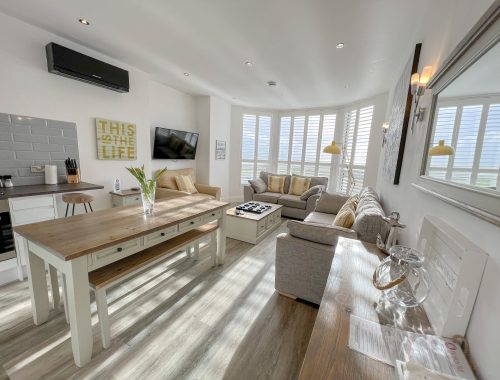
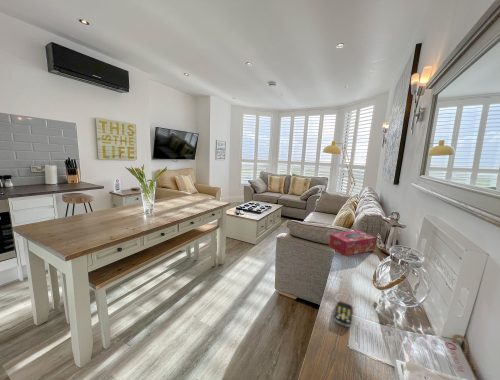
+ remote control (343, 313)
+ tissue box (352, 242)
